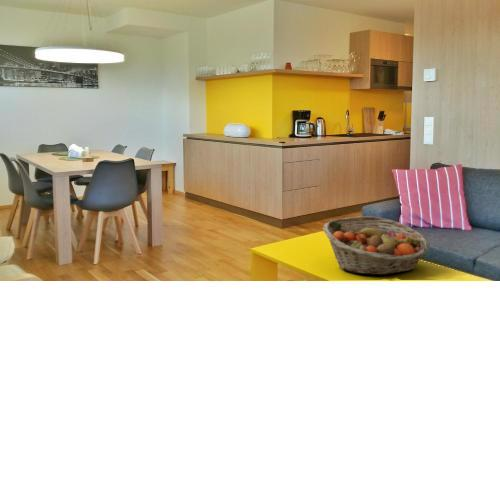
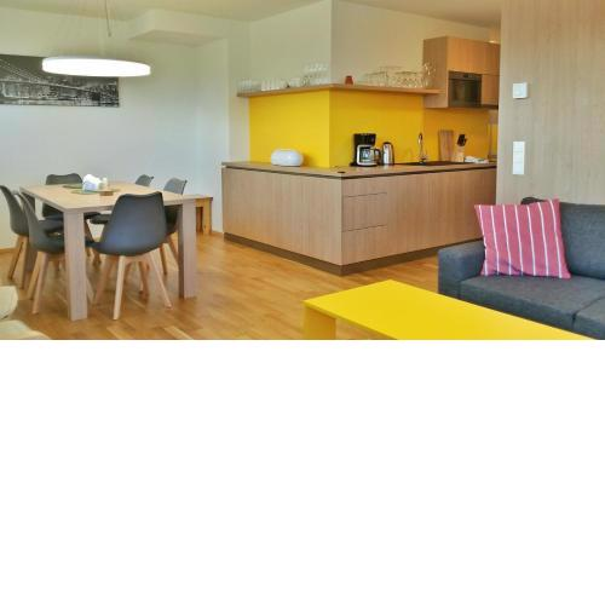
- fruit basket (375, 244)
